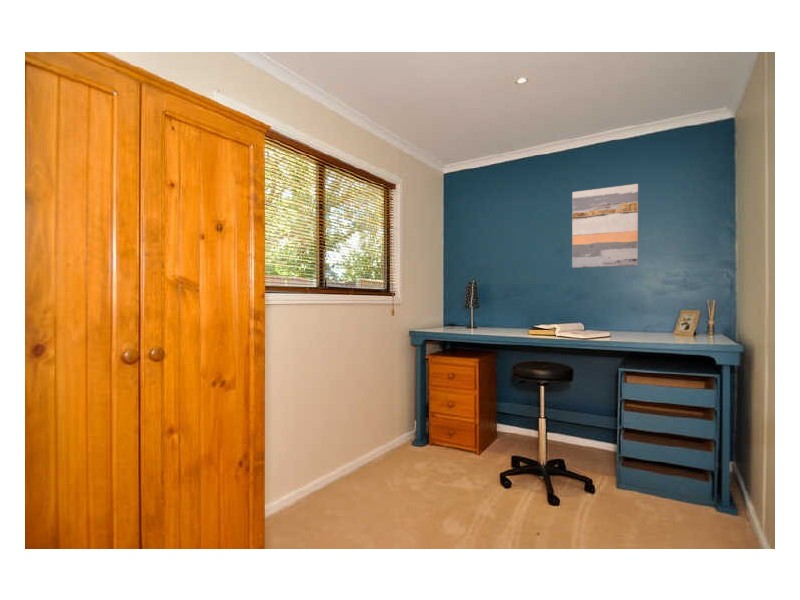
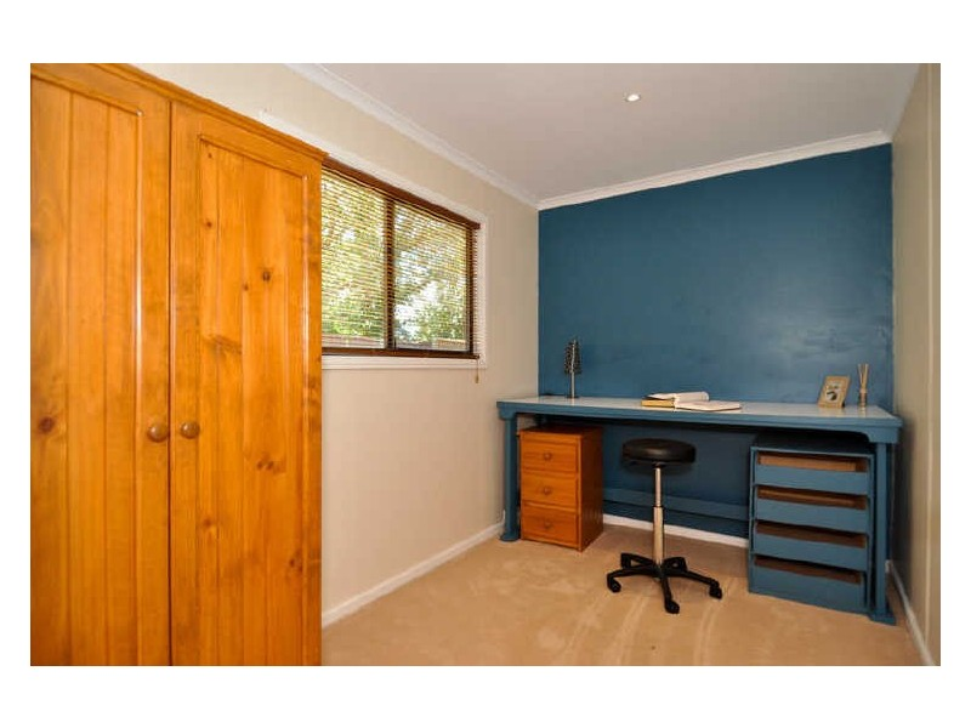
- wall art (604, 227)
